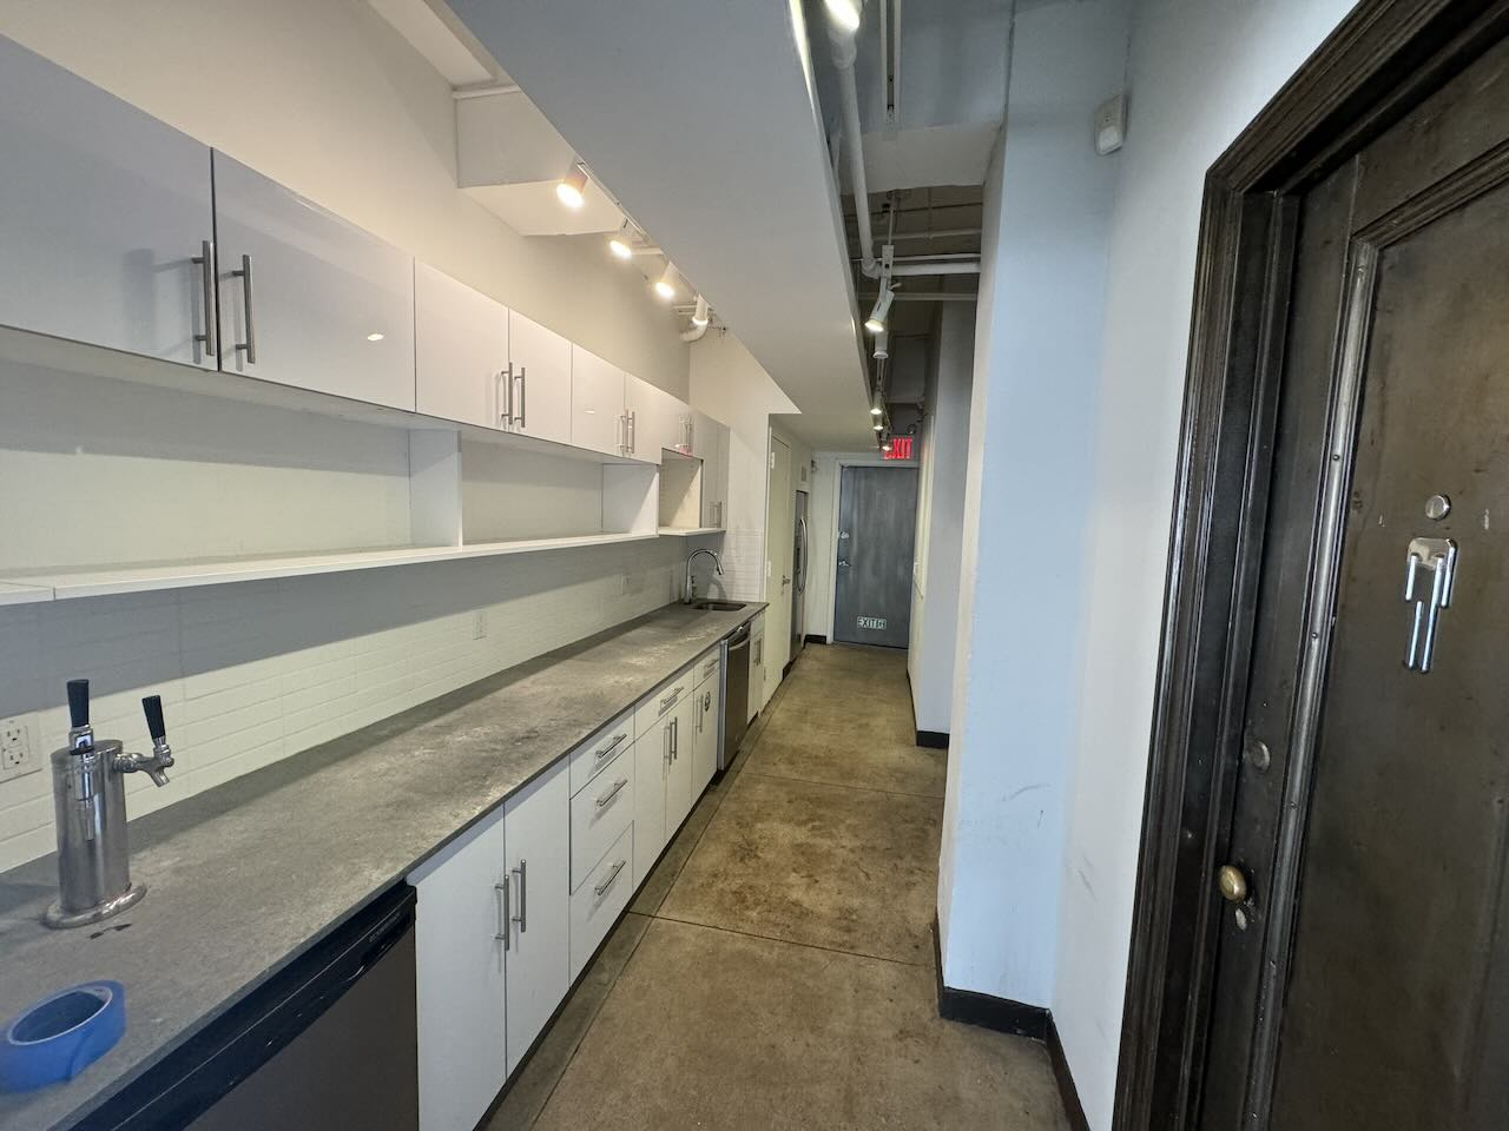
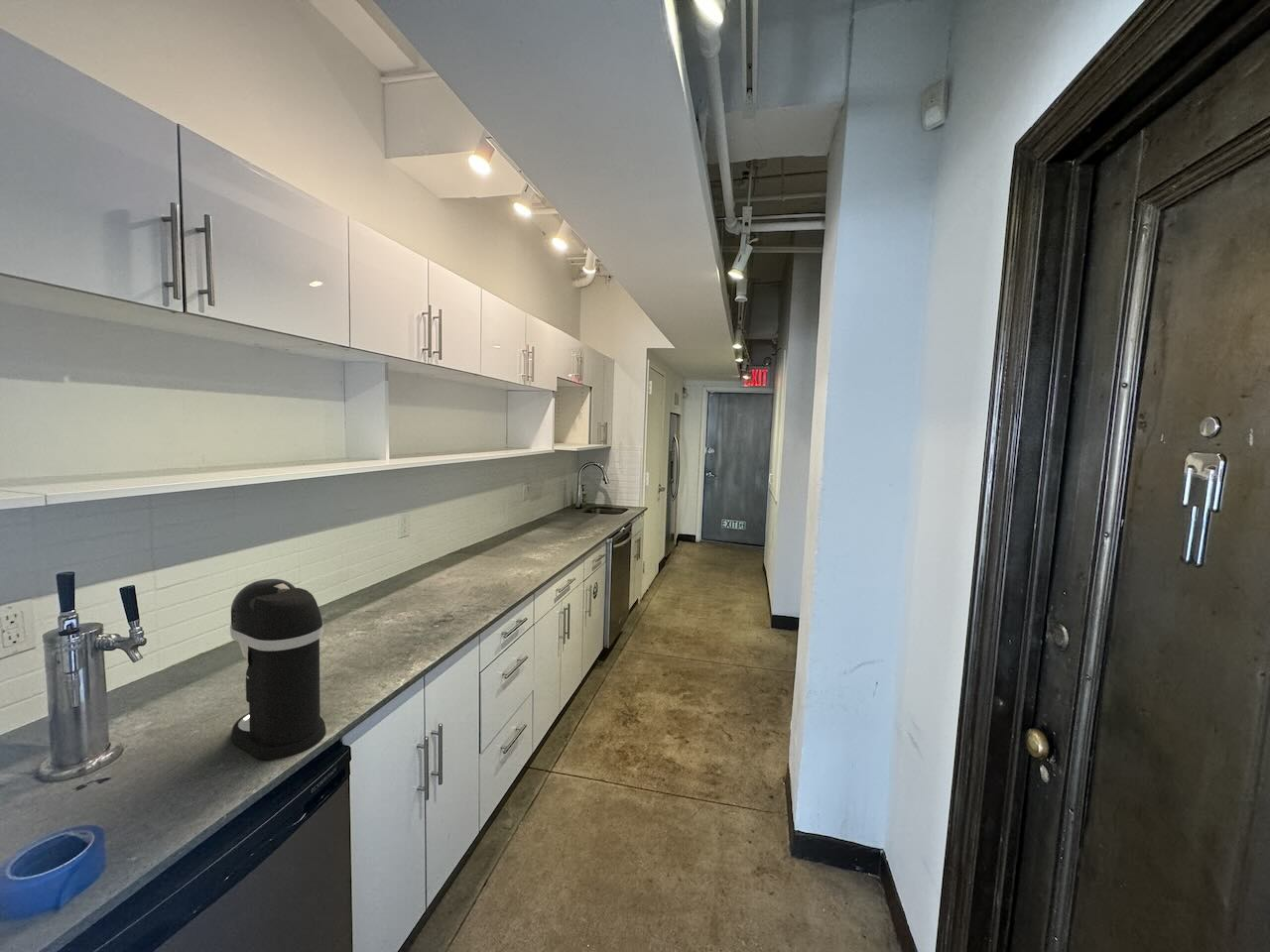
+ coffee maker (278, 659)
